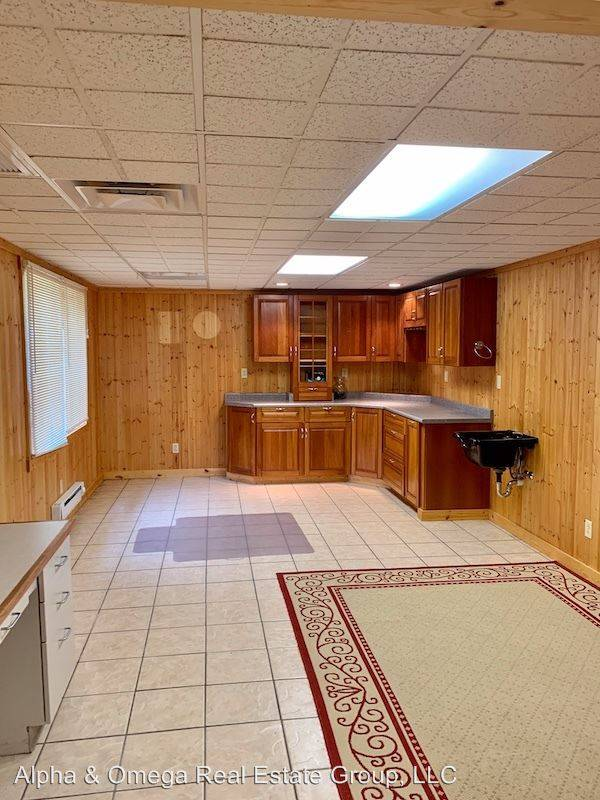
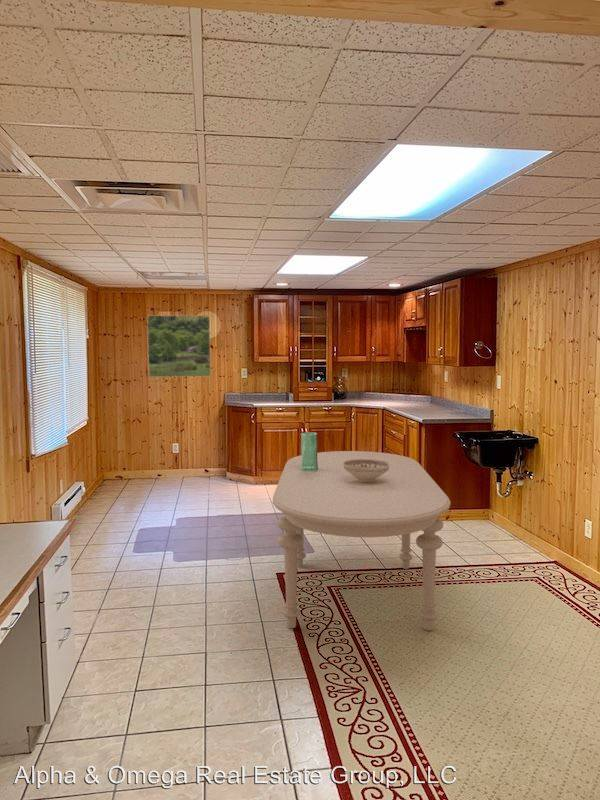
+ vase (309, 451)
+ decorative bowl (366, 471)
+ dining table (355, 535)
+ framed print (179, 346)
